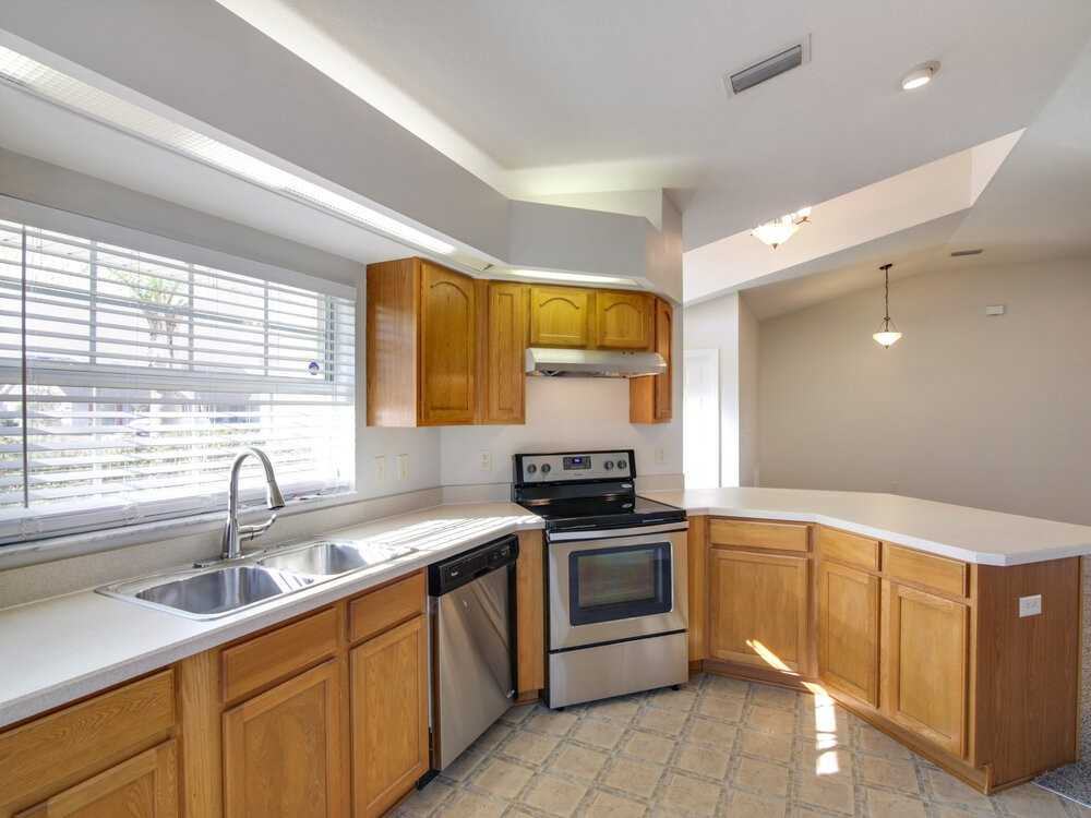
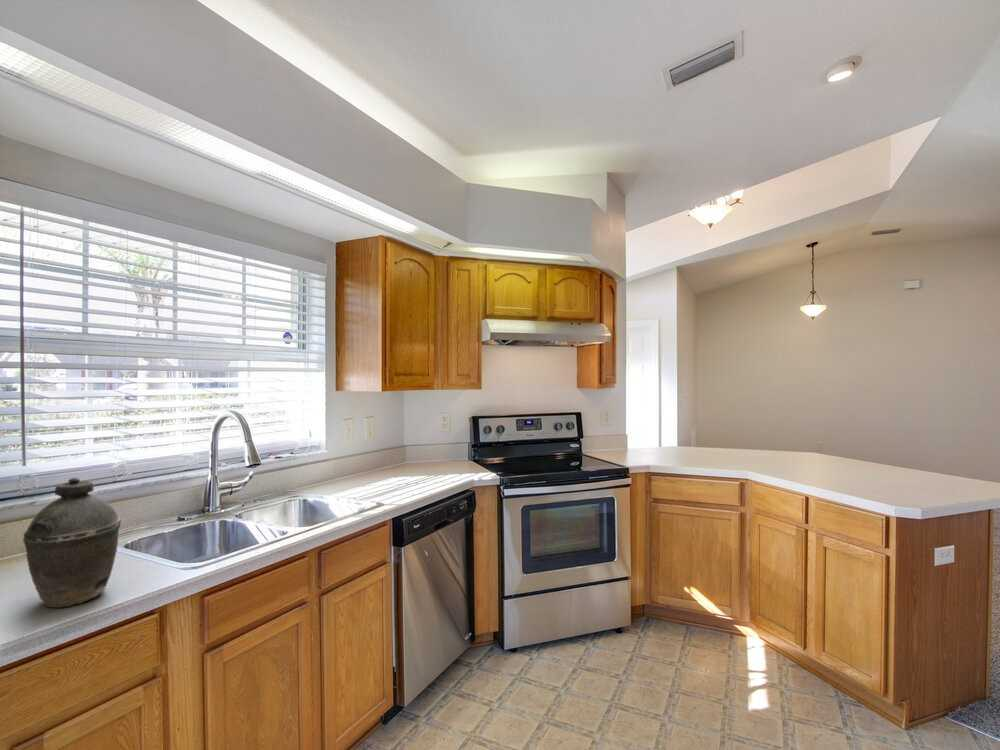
+ kettle (74, 537)
